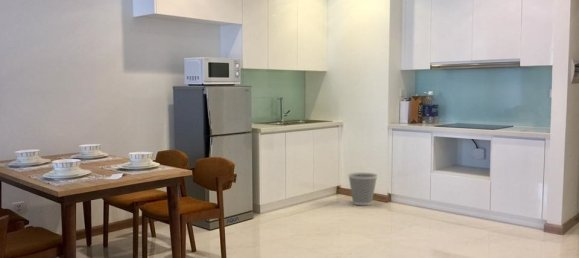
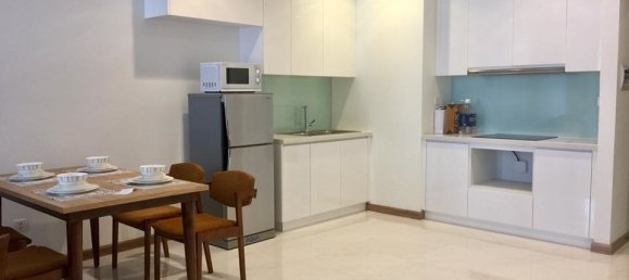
- wastebasket (362, 189)
